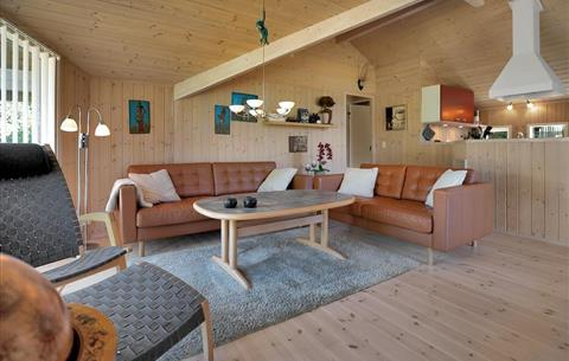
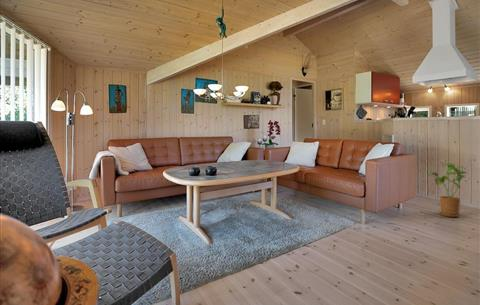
+ house plant (446, 189)
